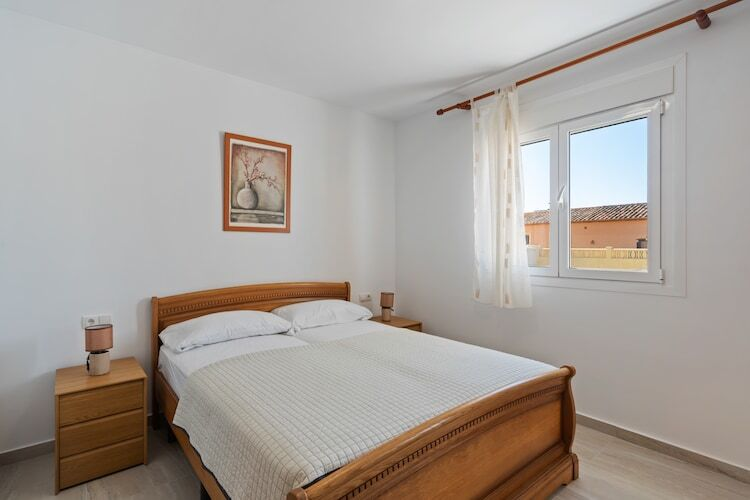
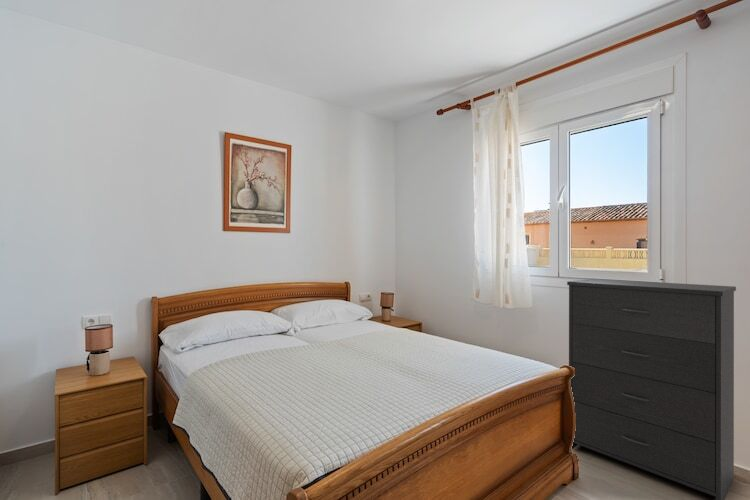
+ dresser (645, 373)
